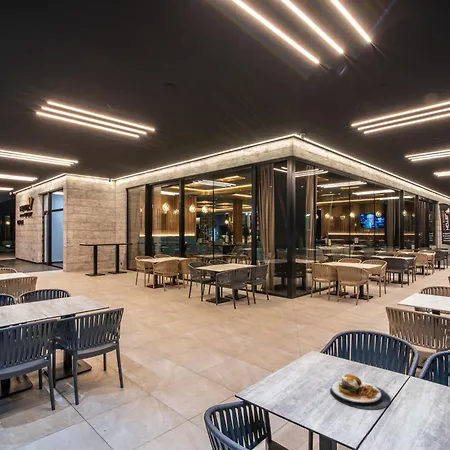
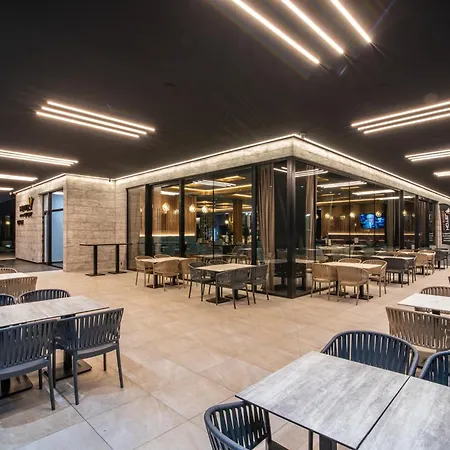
- plate (359, 386)
